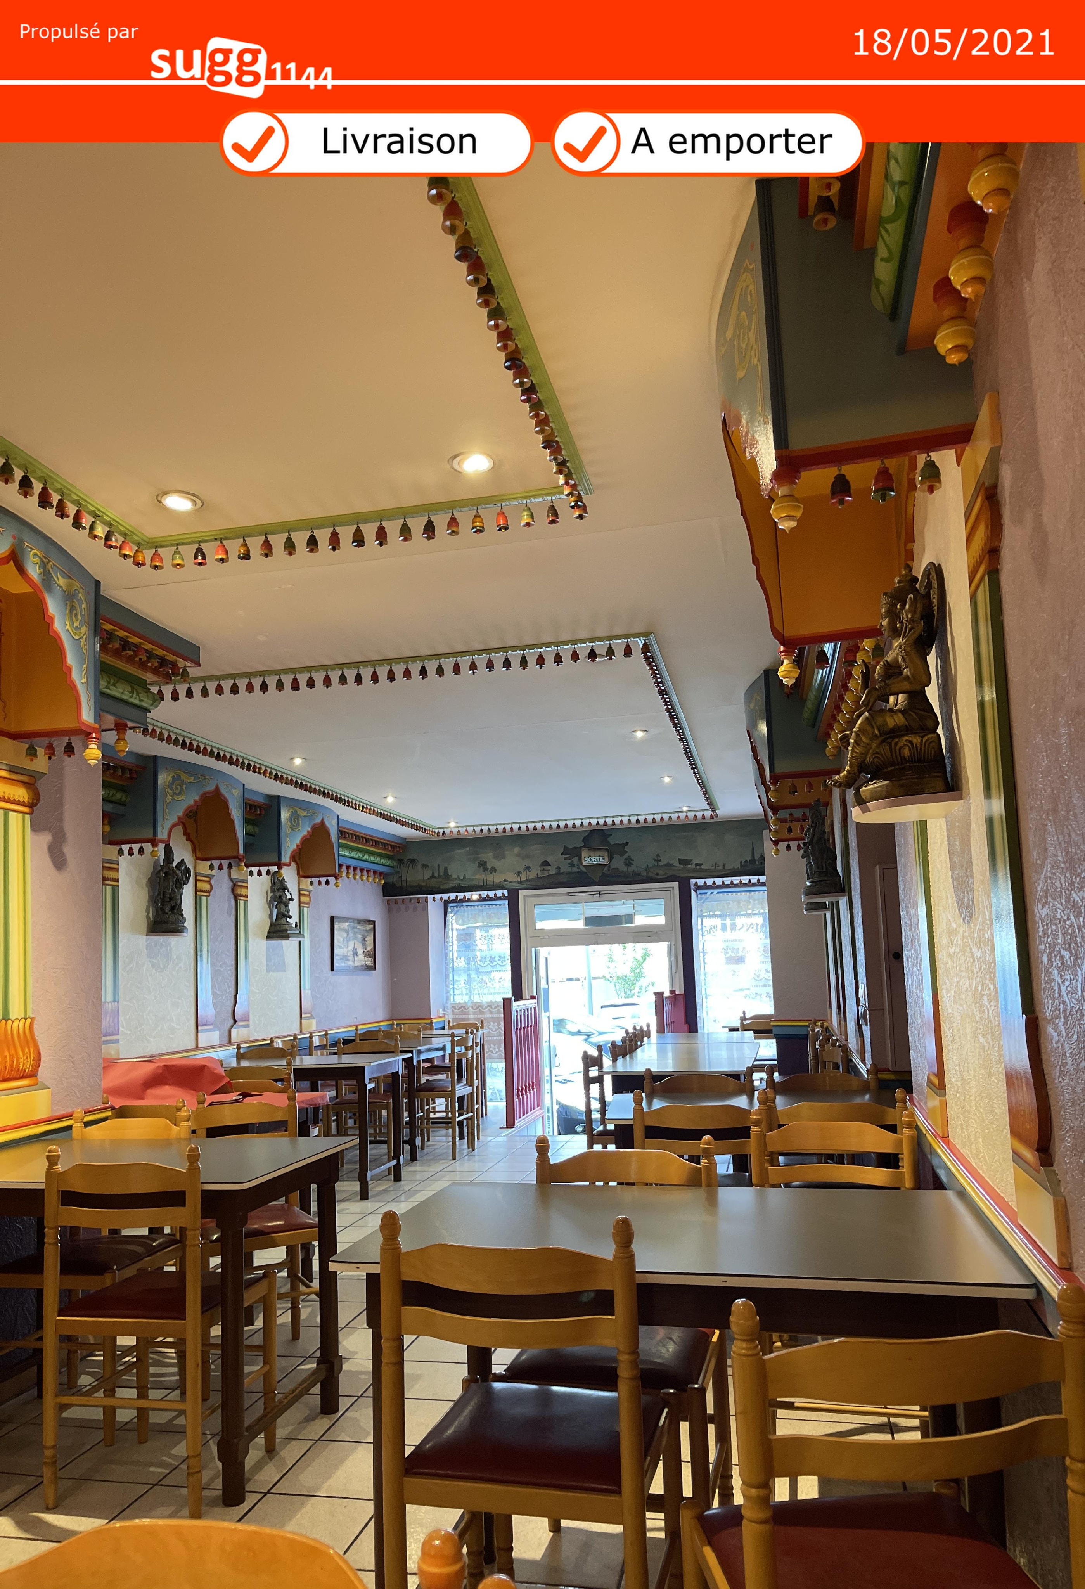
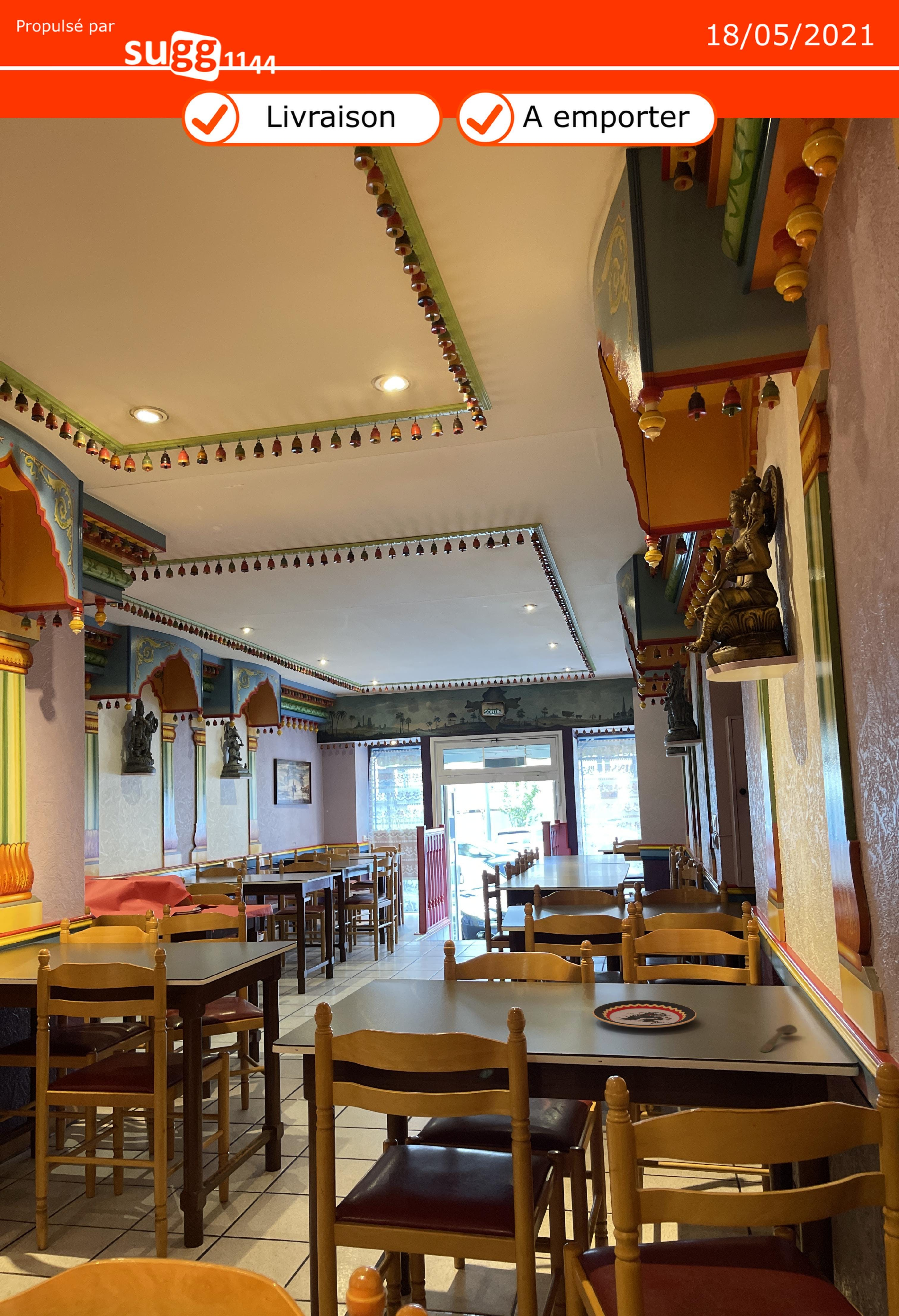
+ plate (644, 1017)
+ spoon (777, 1038)
